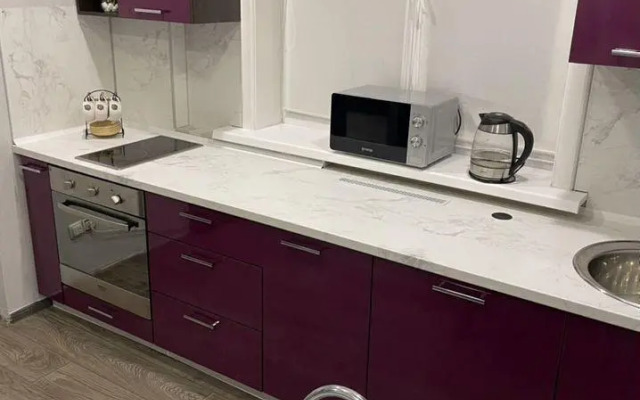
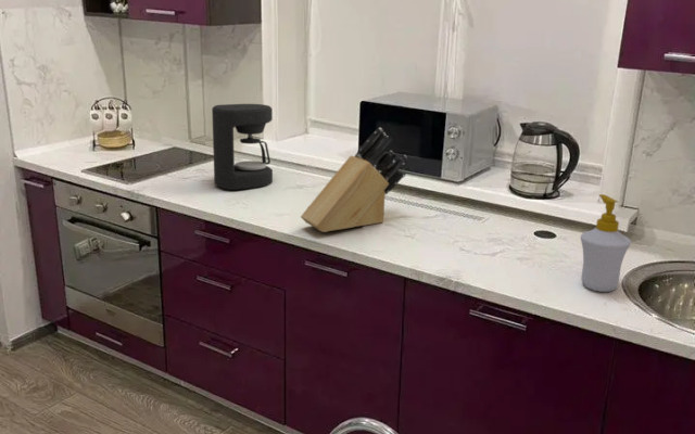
+ knife block (355, 177)
+ soap bottle (605, 243)
+ coffee maker (242, 142)
